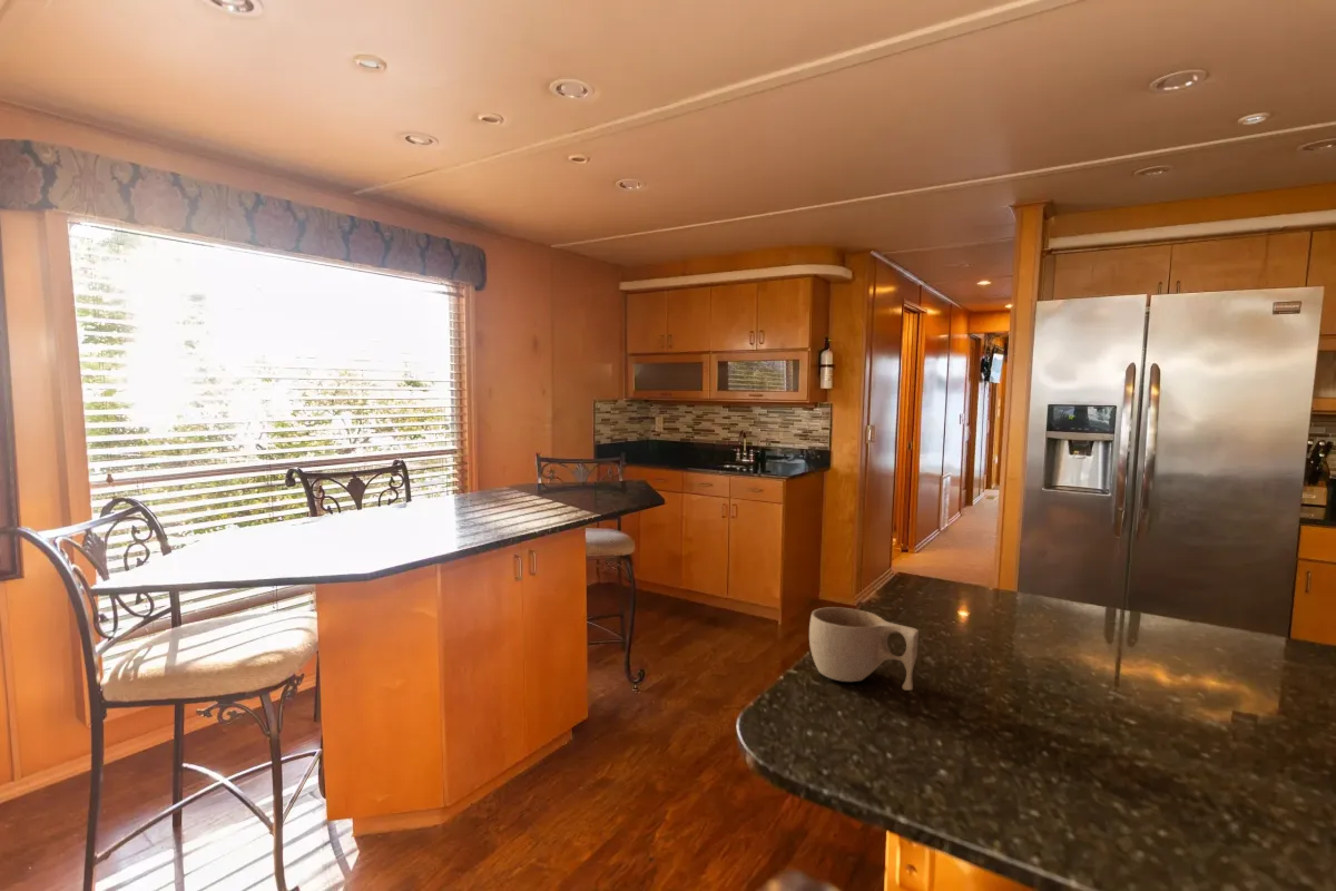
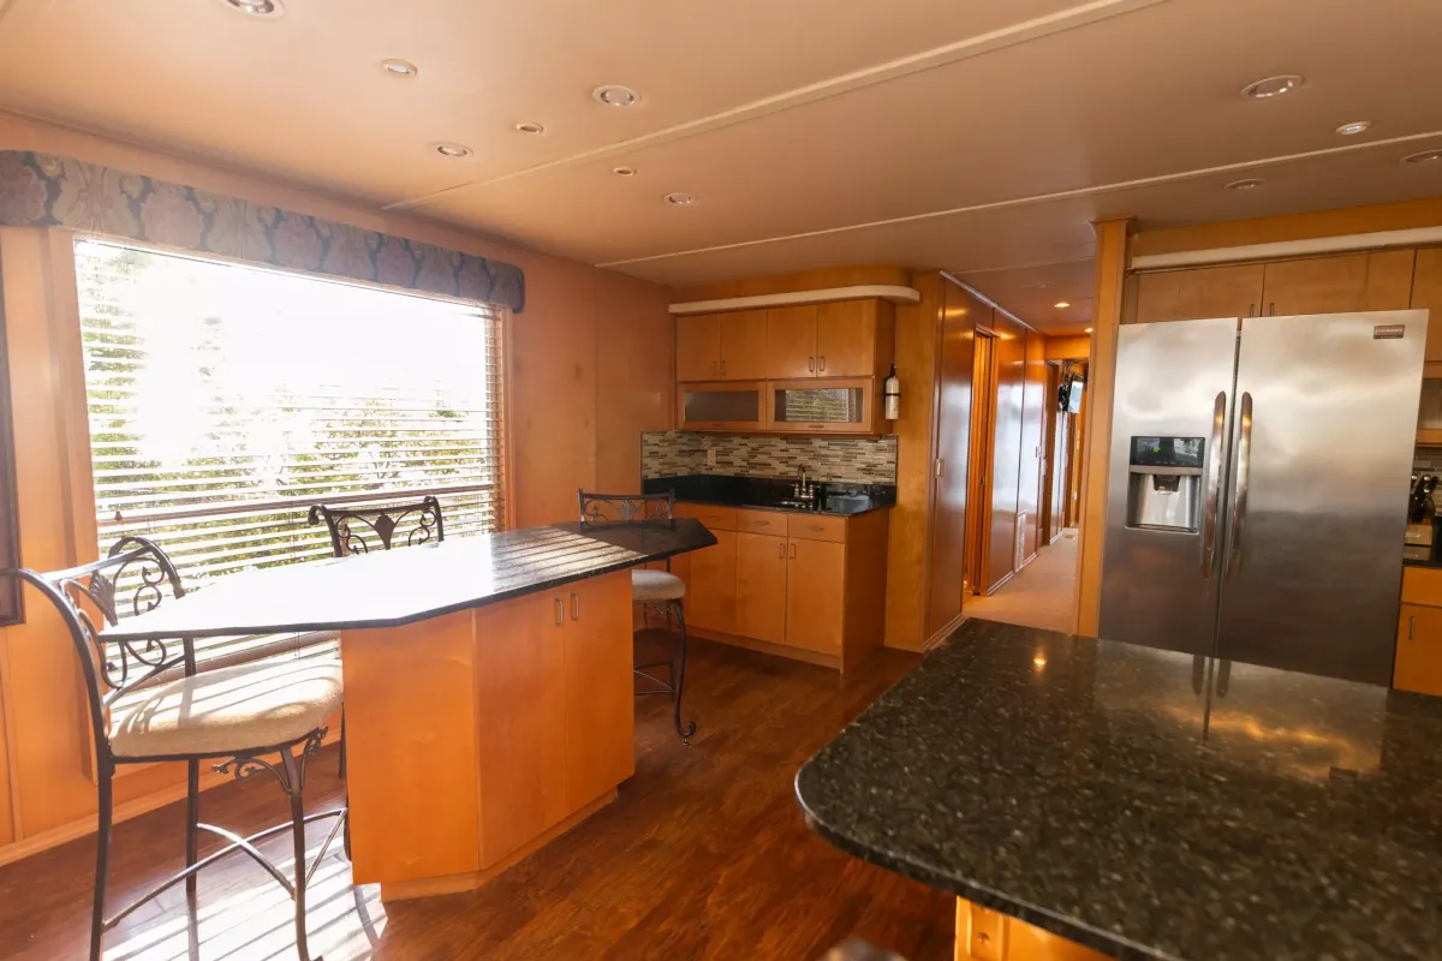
- cup (861, 648)
